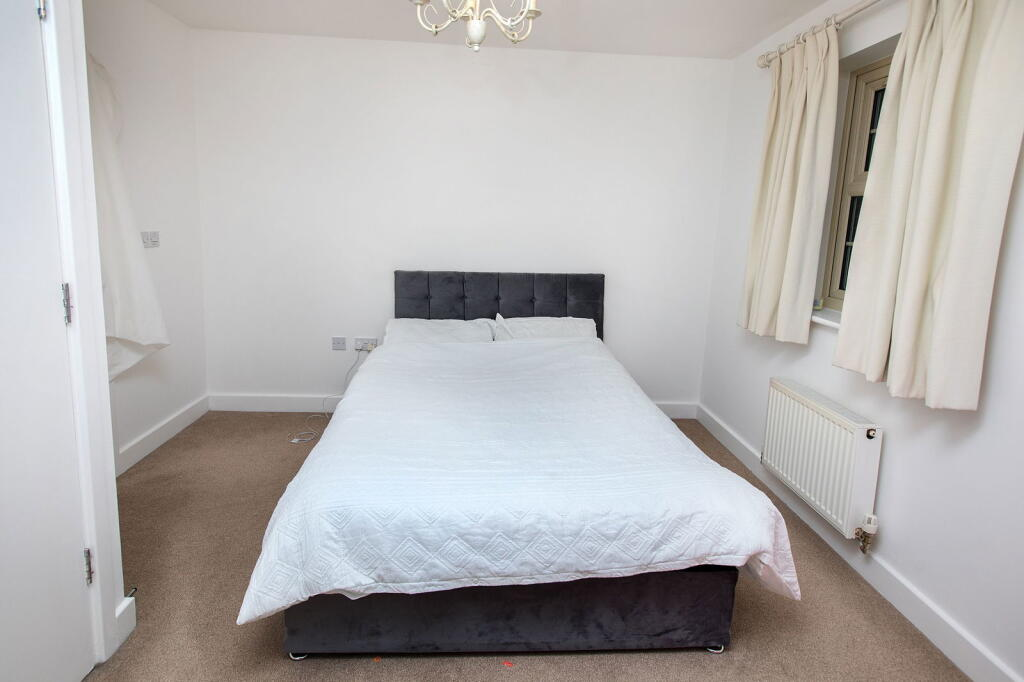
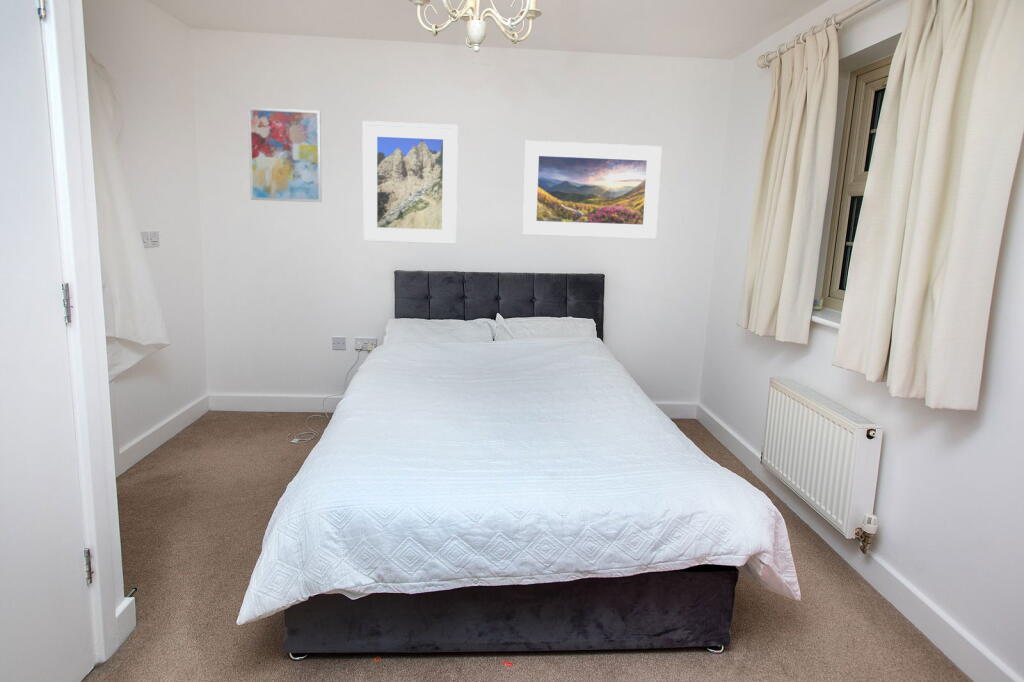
+ wall art (285, 155)
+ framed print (591, 190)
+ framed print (410, 183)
